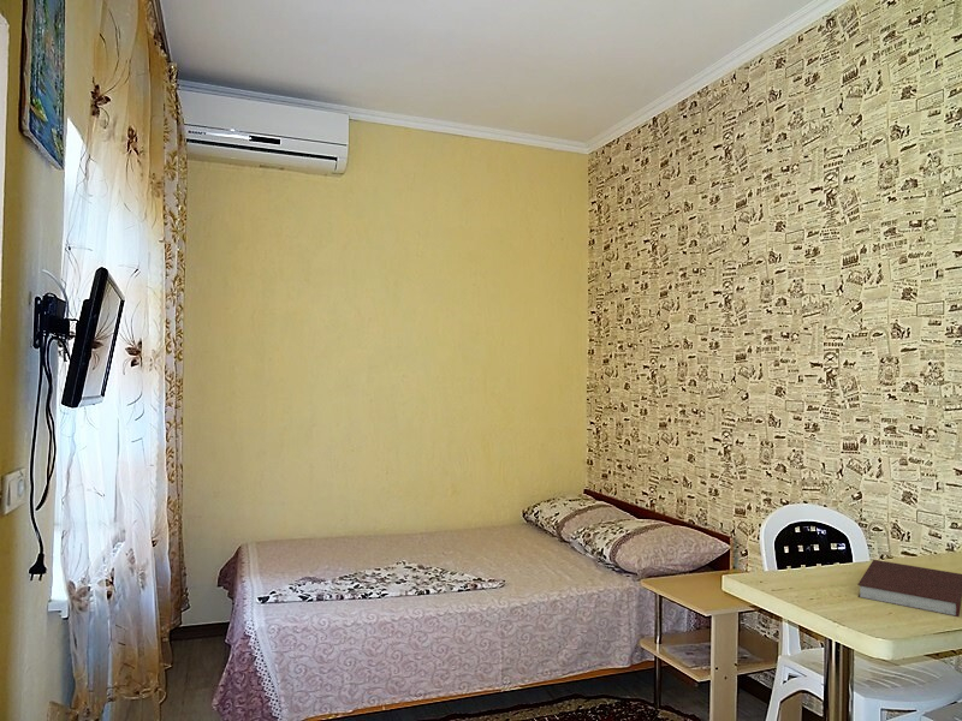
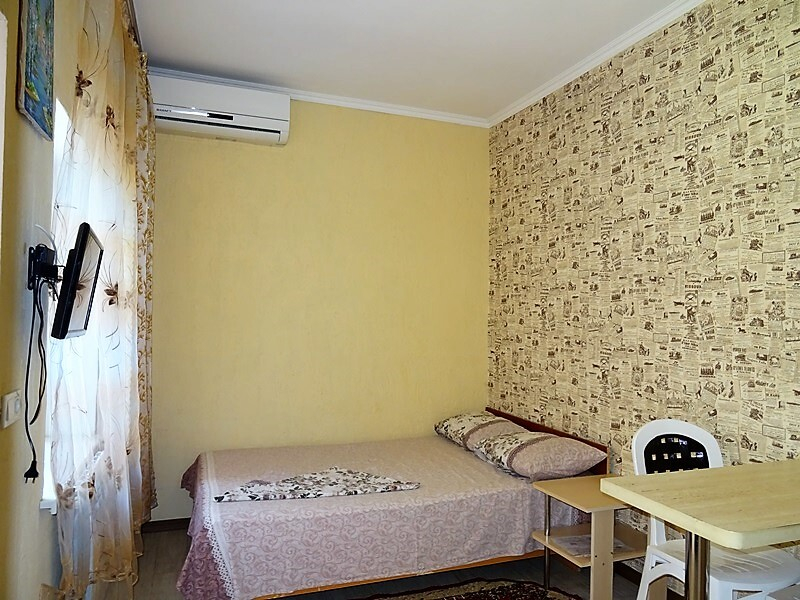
- notebook (911, 585)
